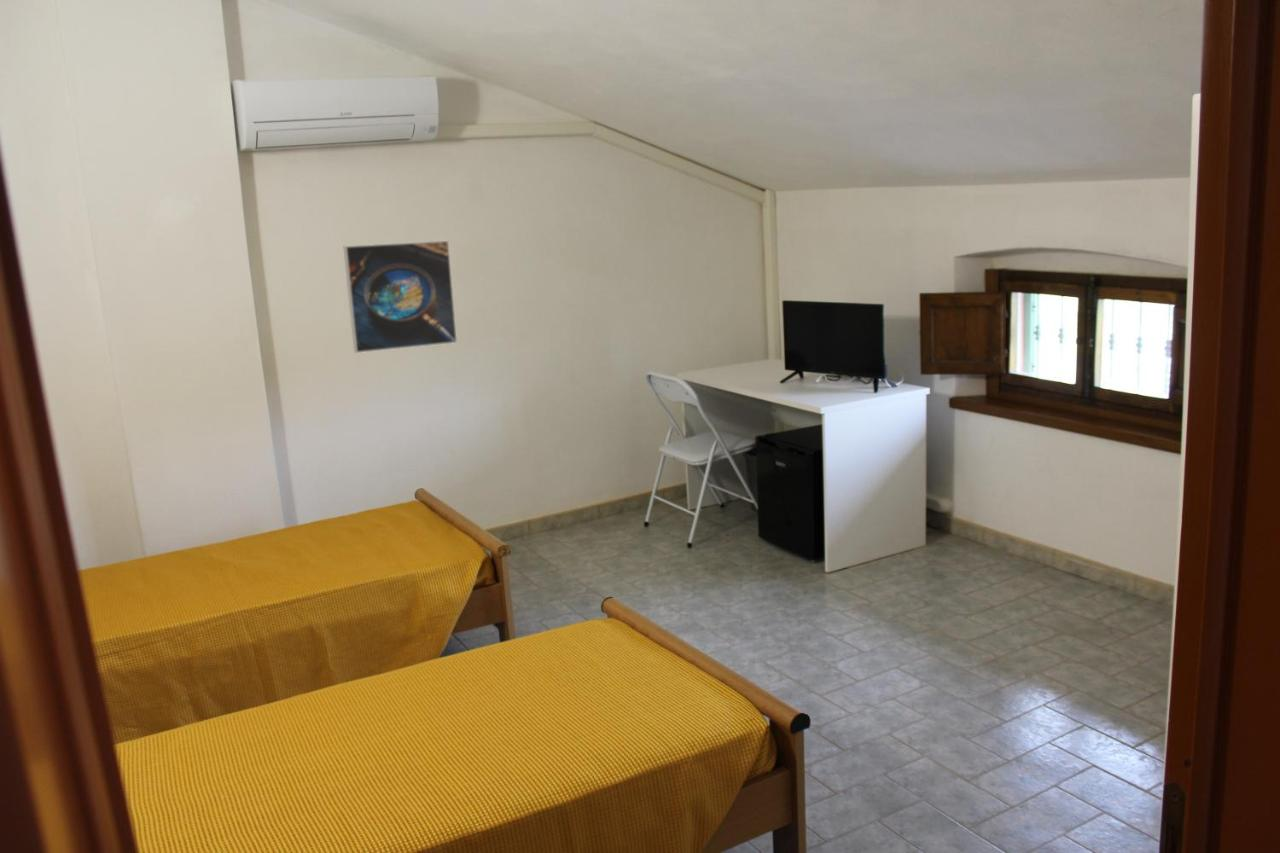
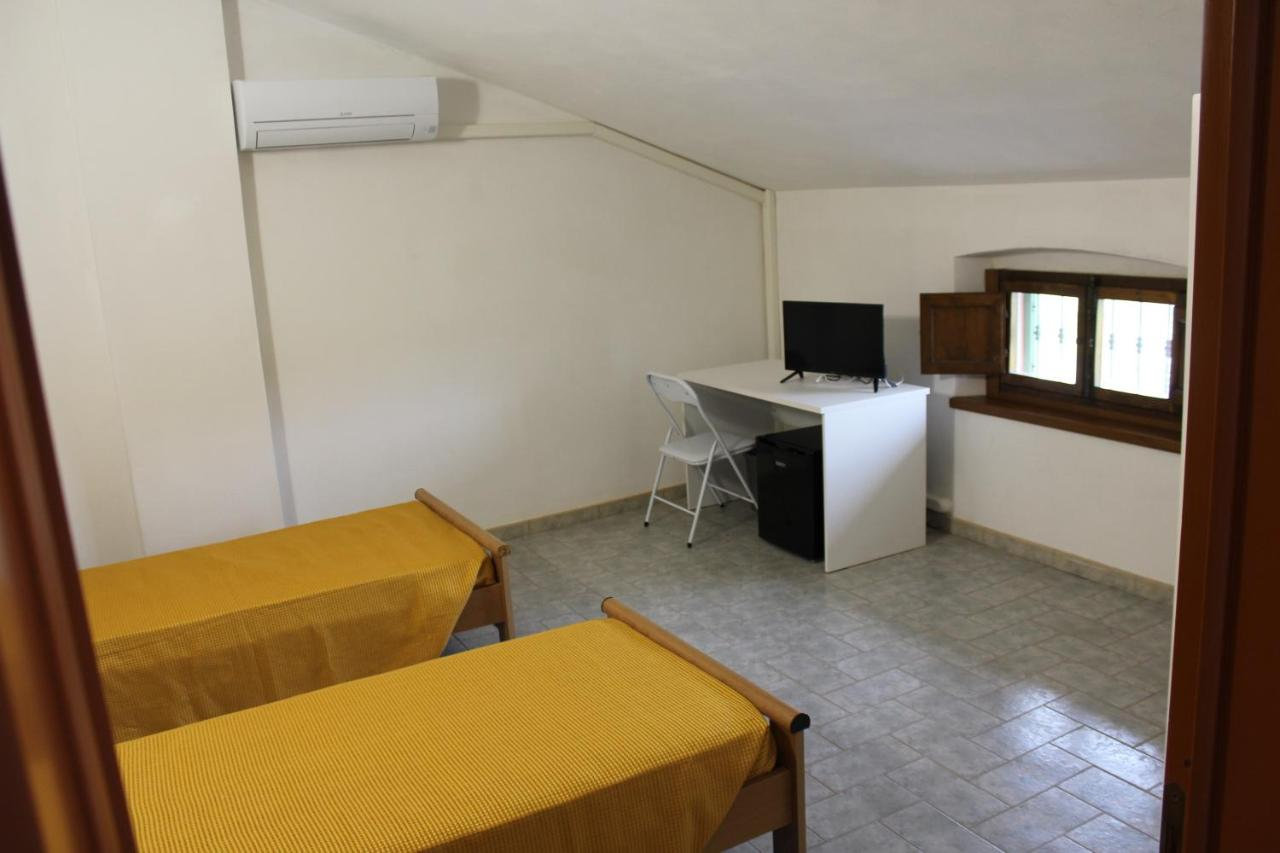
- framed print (401, 295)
